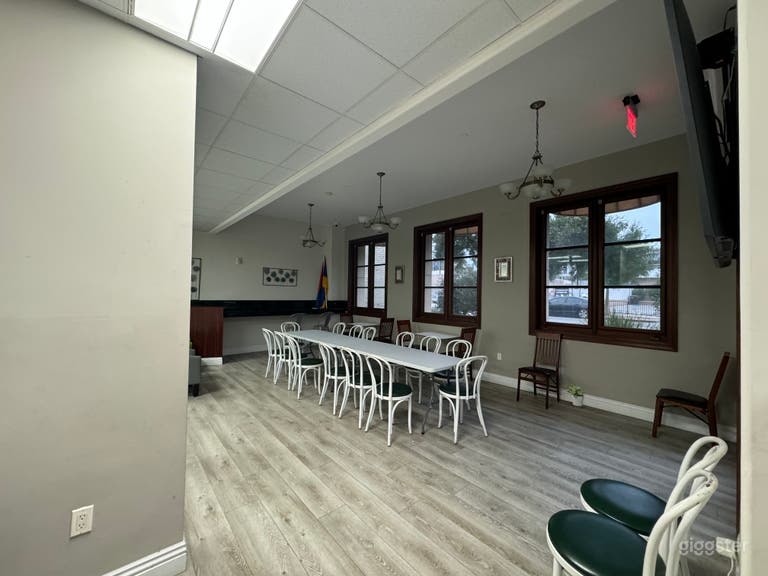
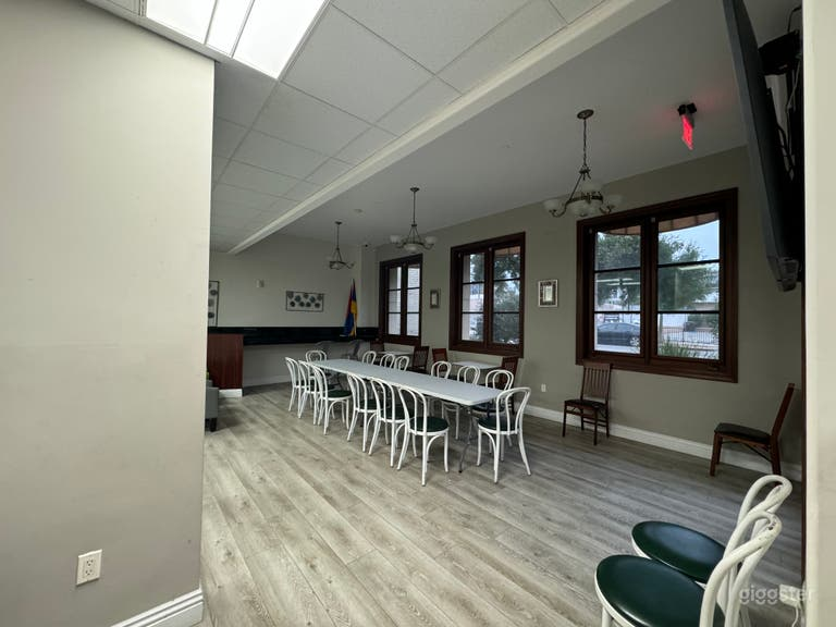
- potted plant (574, 394)
